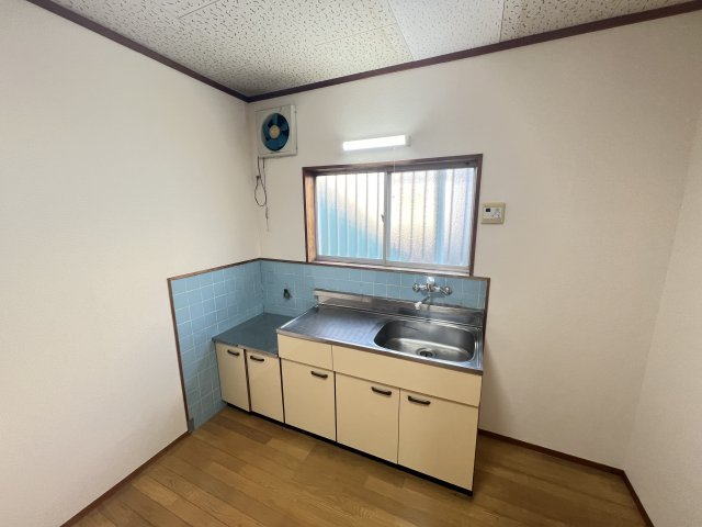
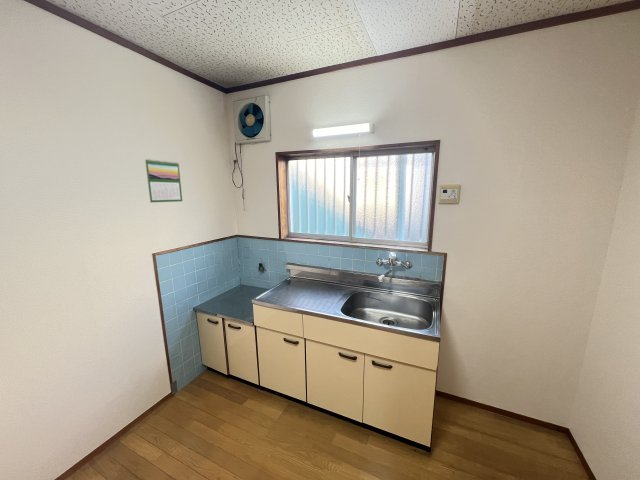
+ calendar (164, 181)
